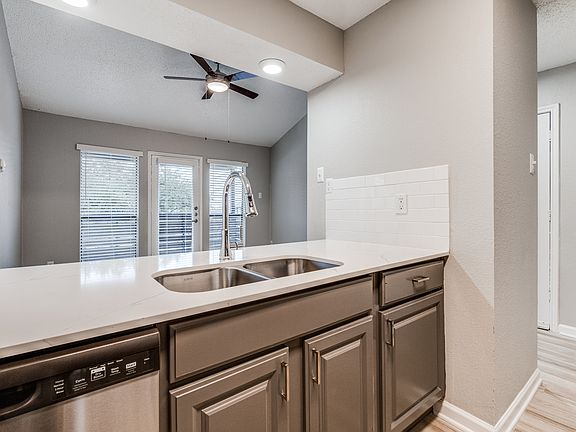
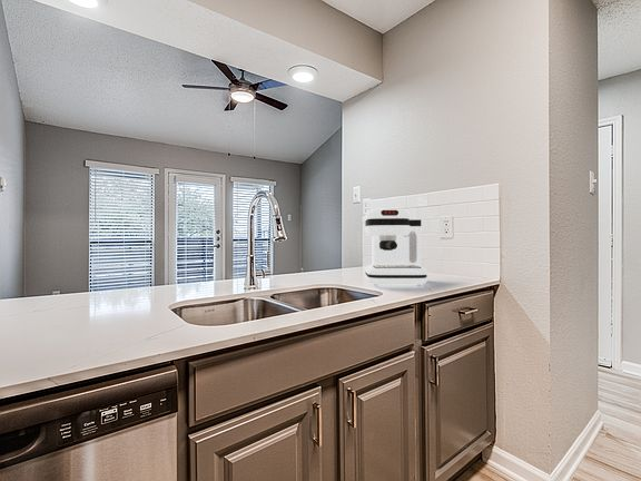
+ coffee maker (394, 246)
